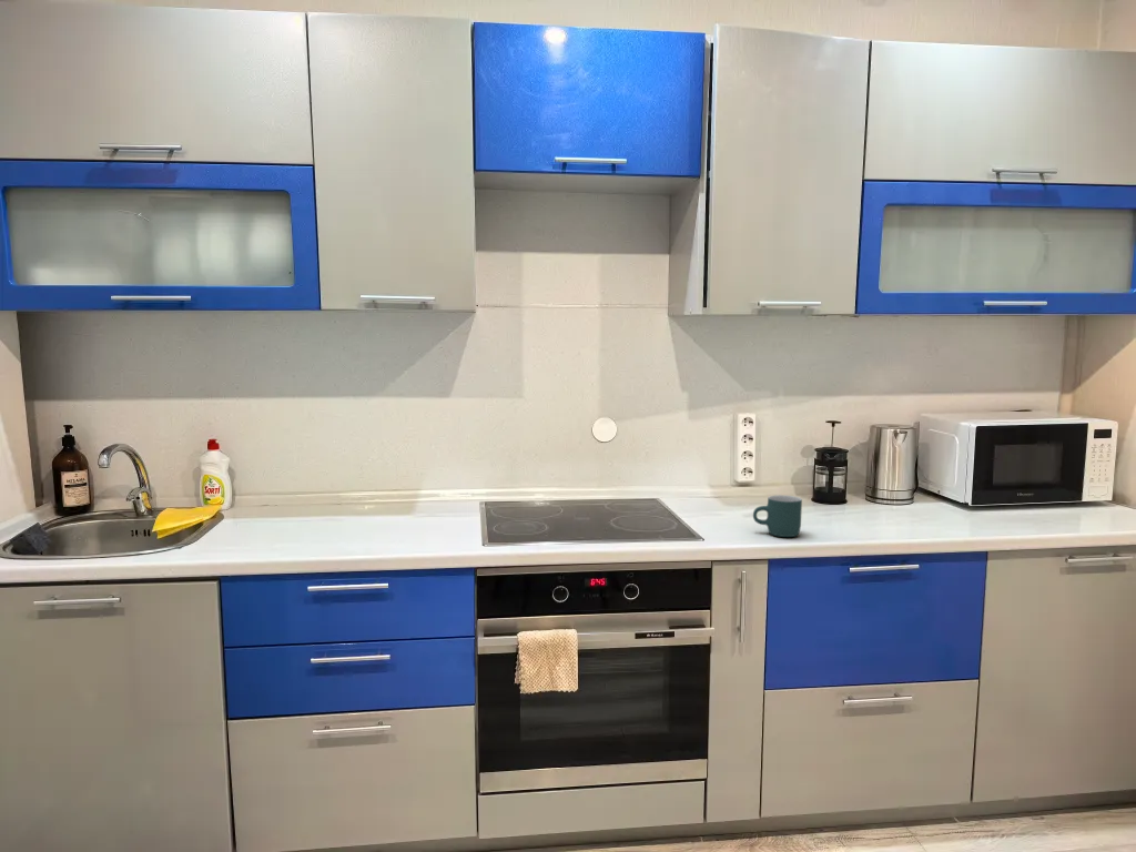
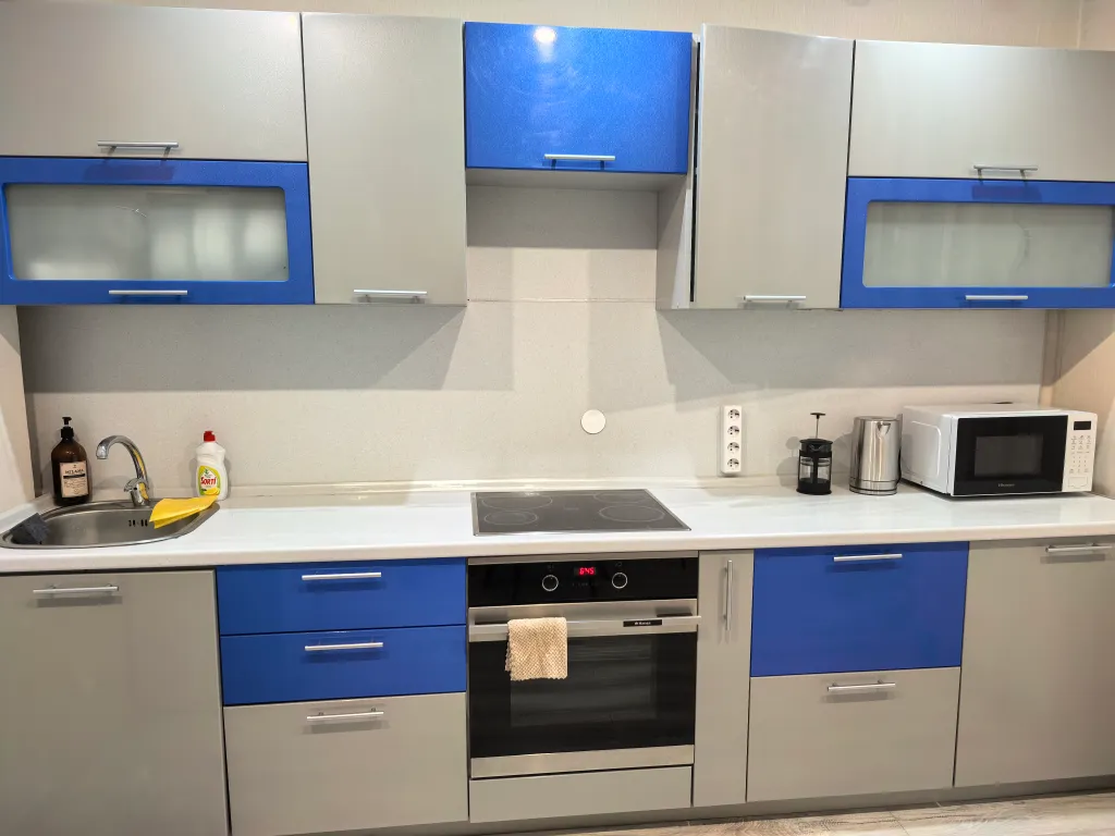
- mug (778, 516)
